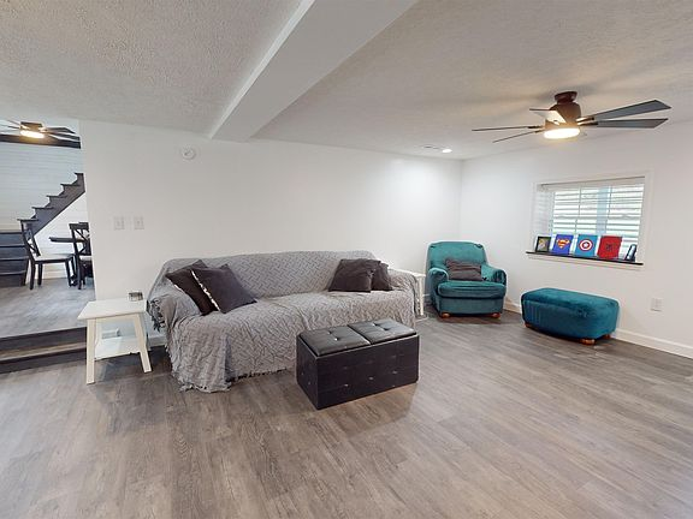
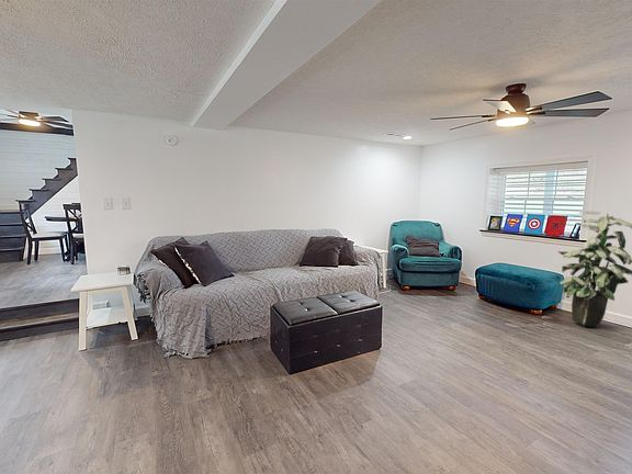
+ indoor plant (591, 268)
